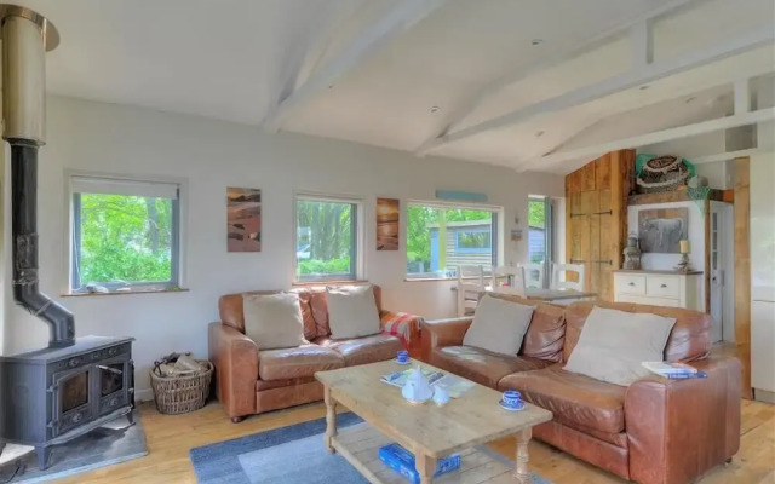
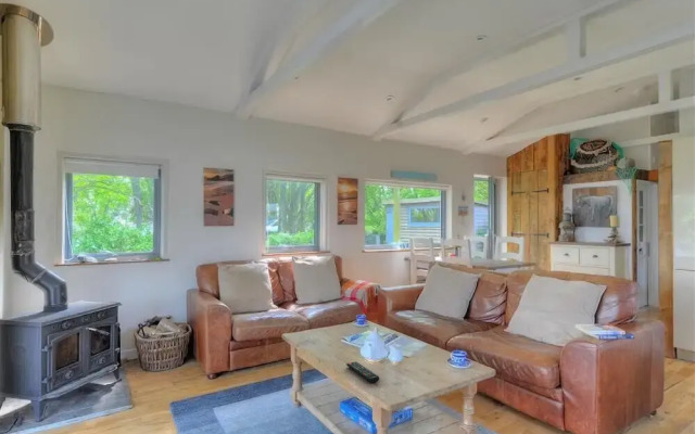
+ remote control (362, 371)
